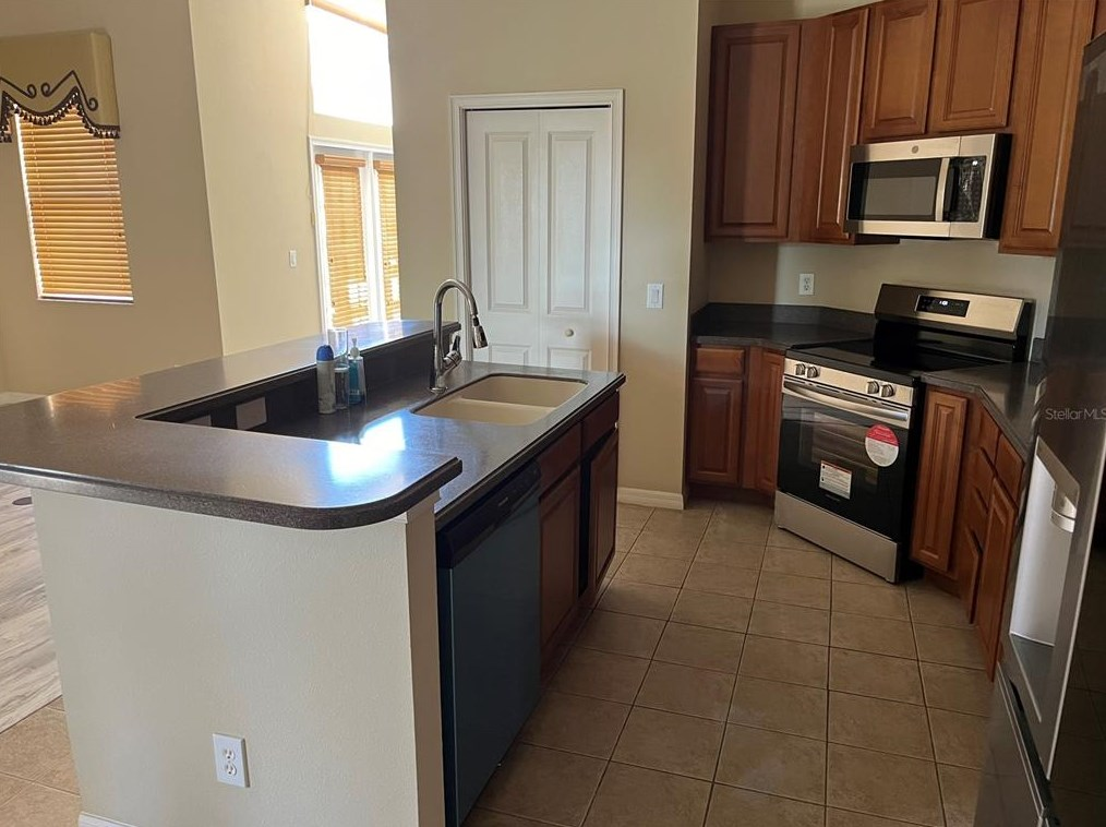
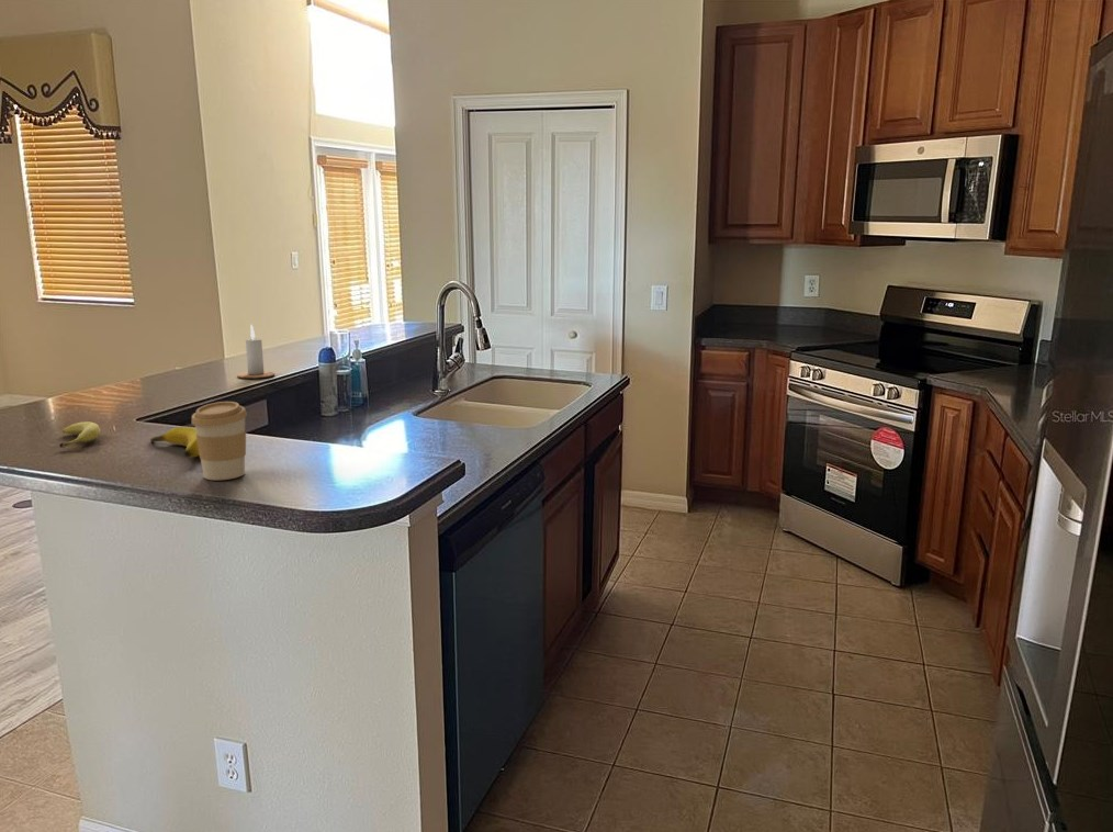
+ candle (254, 349)
+ coffee cup (221, 440)
+ banana (181, 439)
+ fruit (79, 432)
